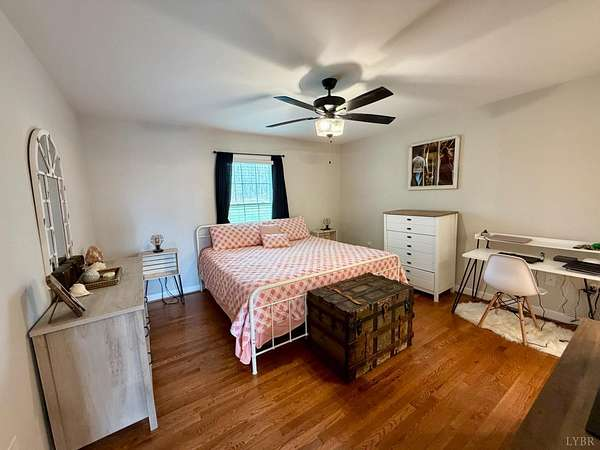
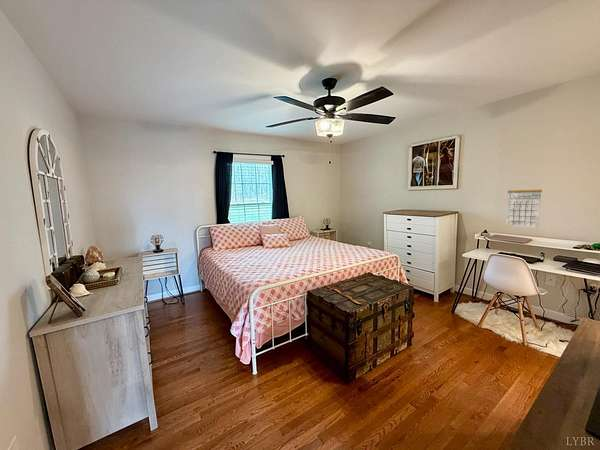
+ calendar (523, 204)
